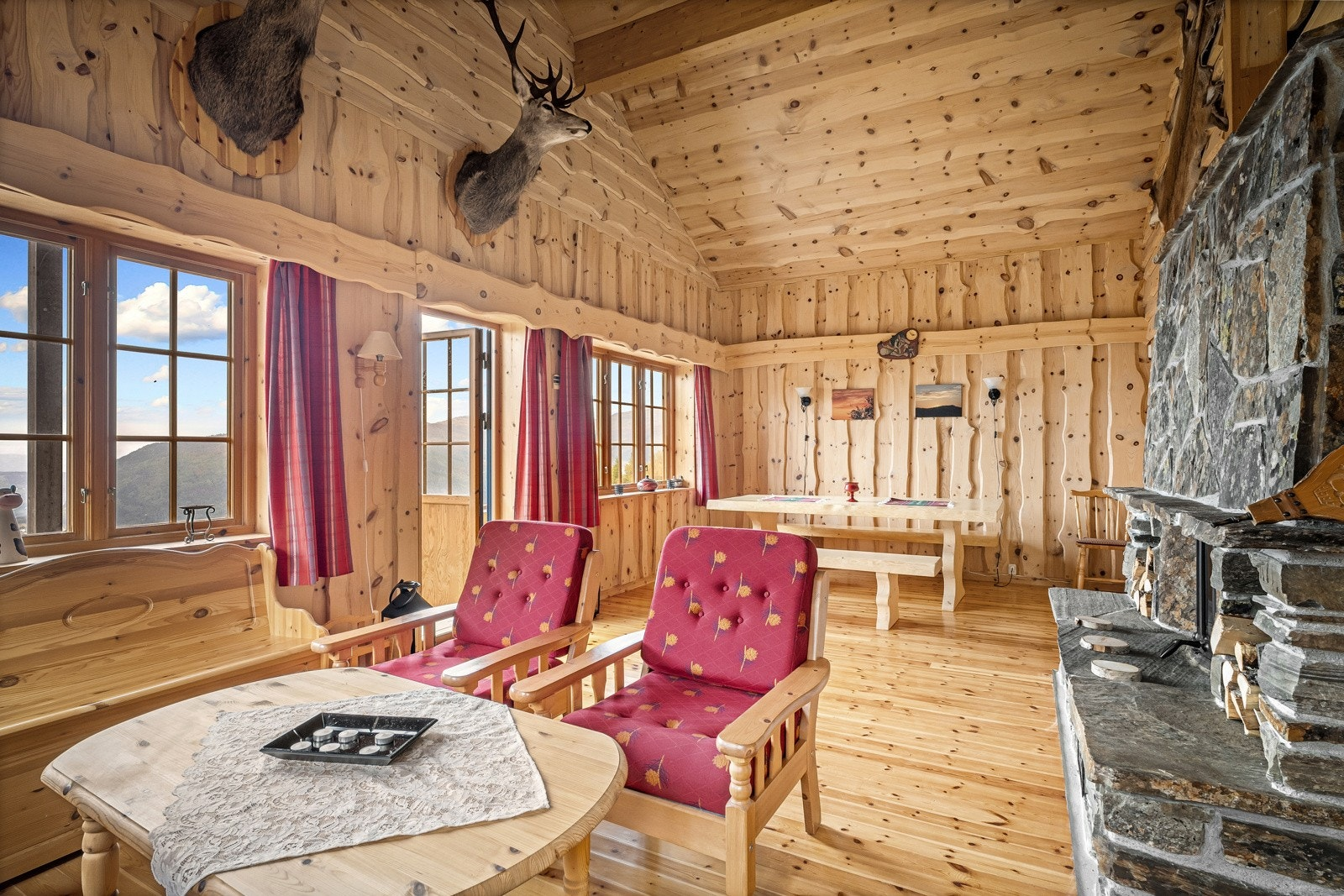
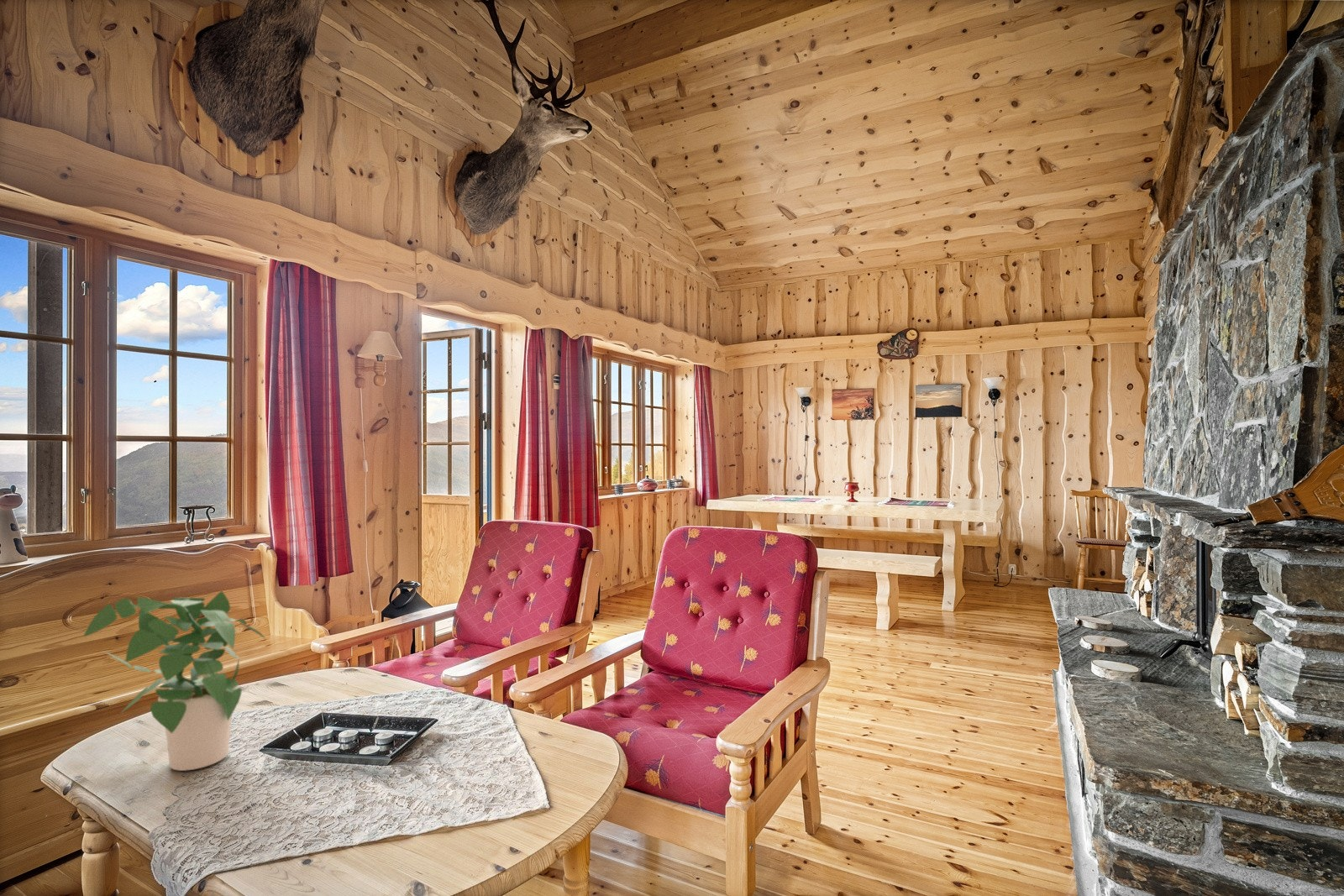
+ potted plant (182, 678)
